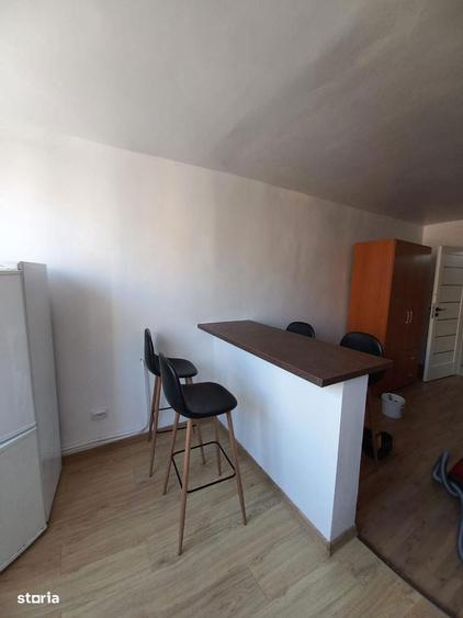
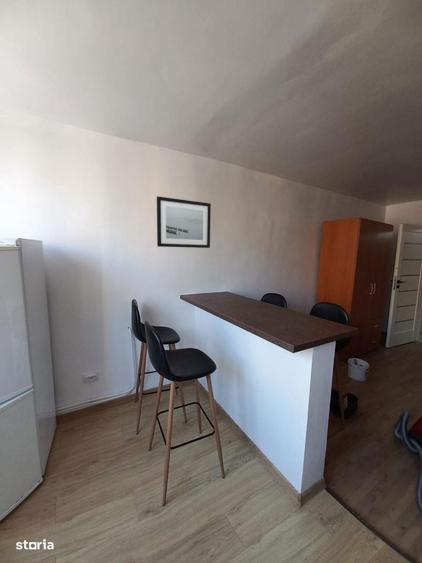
+ wall art (185, 224)
